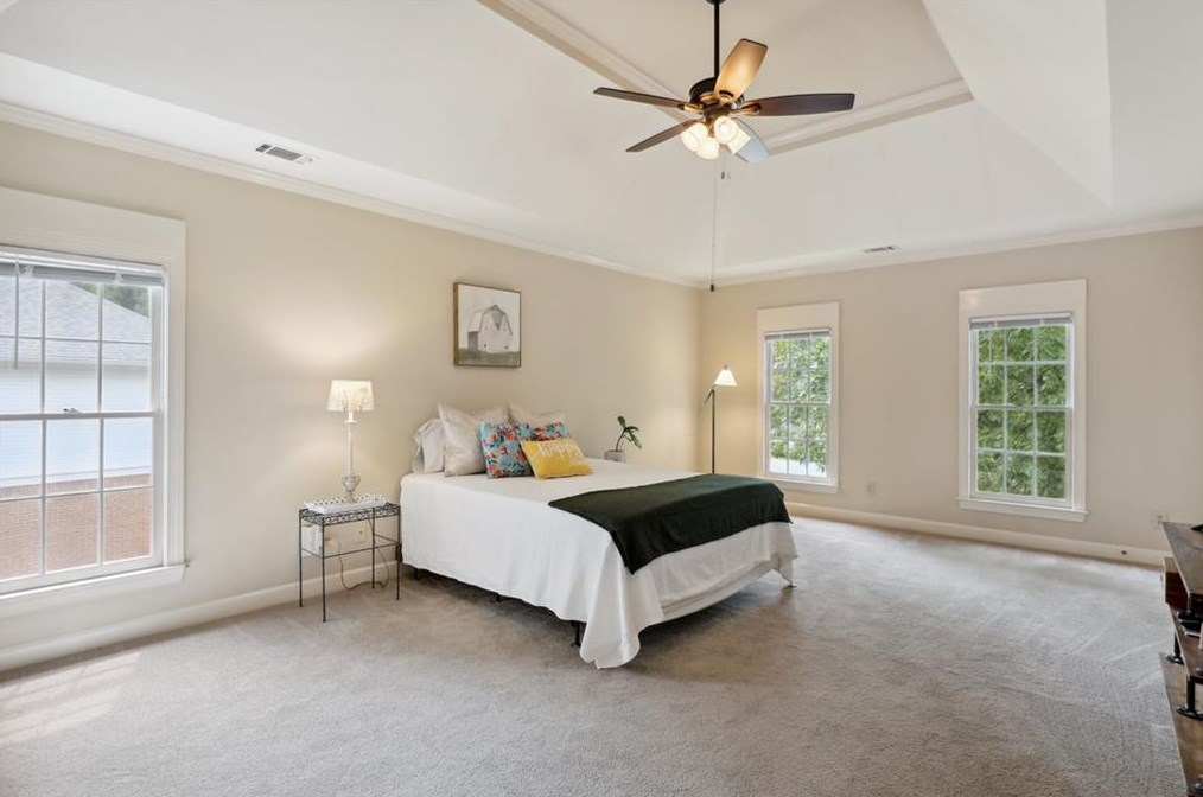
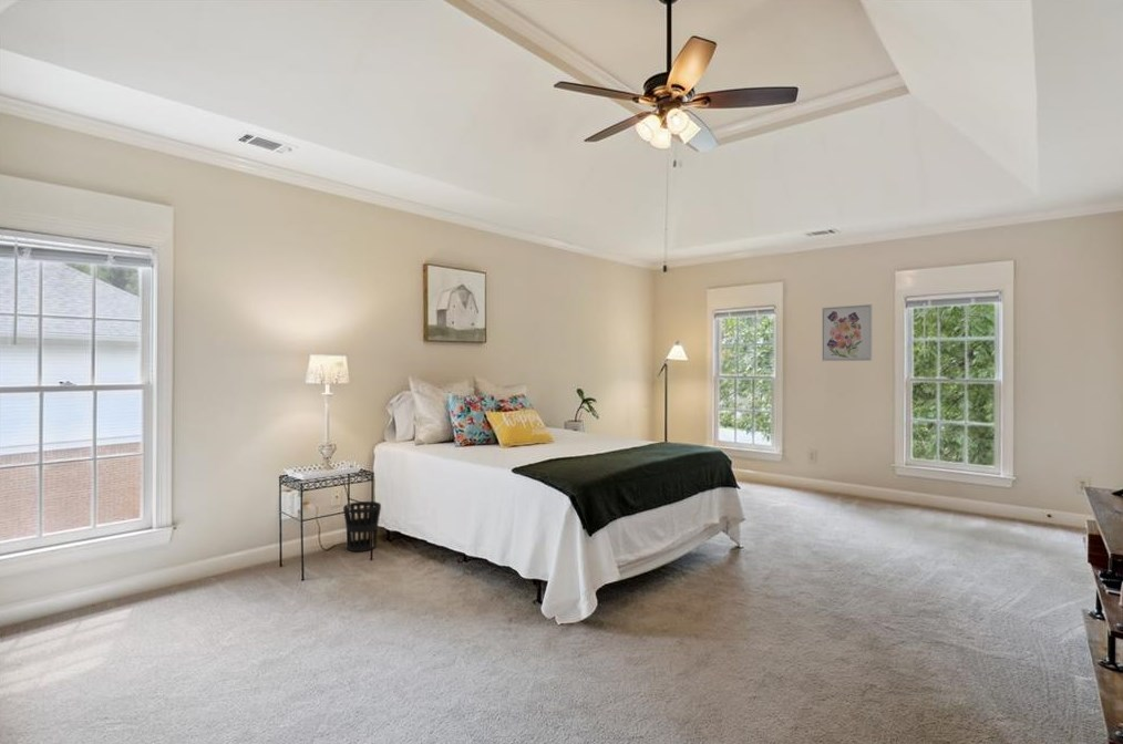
+ wall art (846, 333)
+ wastebasket (362, 526)
